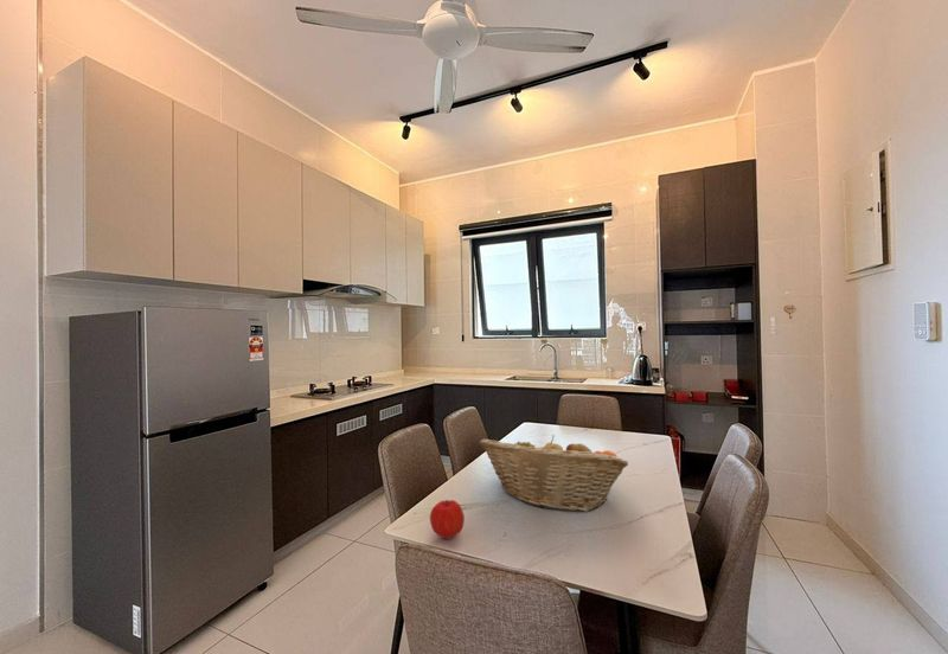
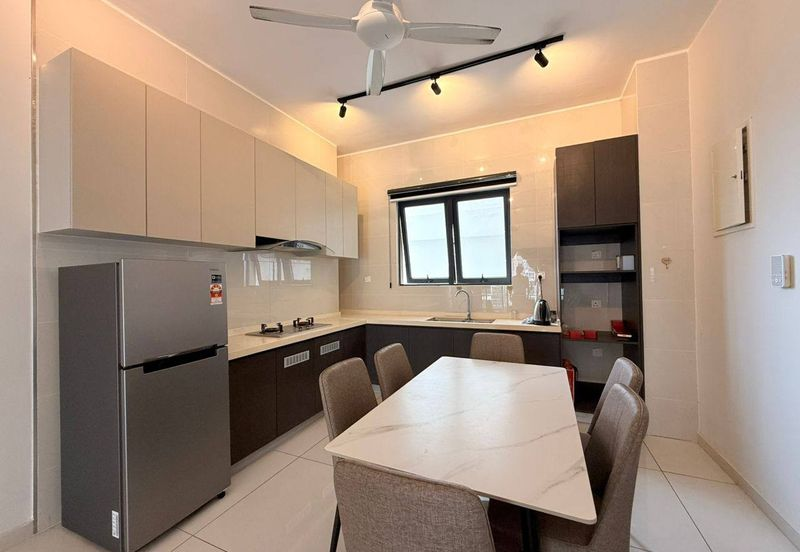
- fruit basket (549, 462)
- fruit (447, 518)
